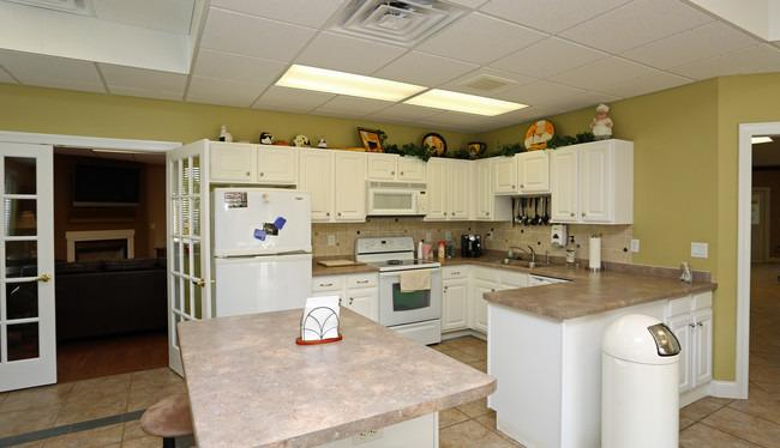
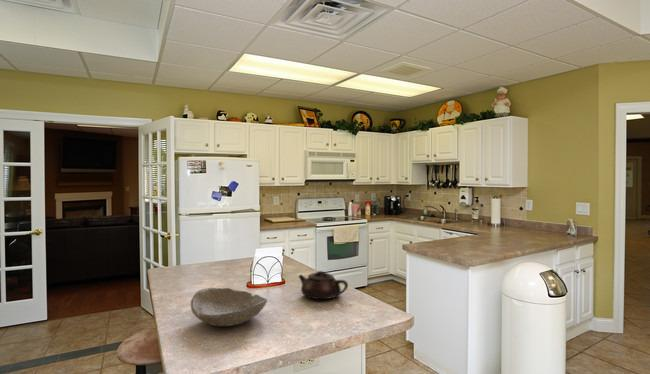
+ teapot (321, 283)
+ bowl (229, 307)
